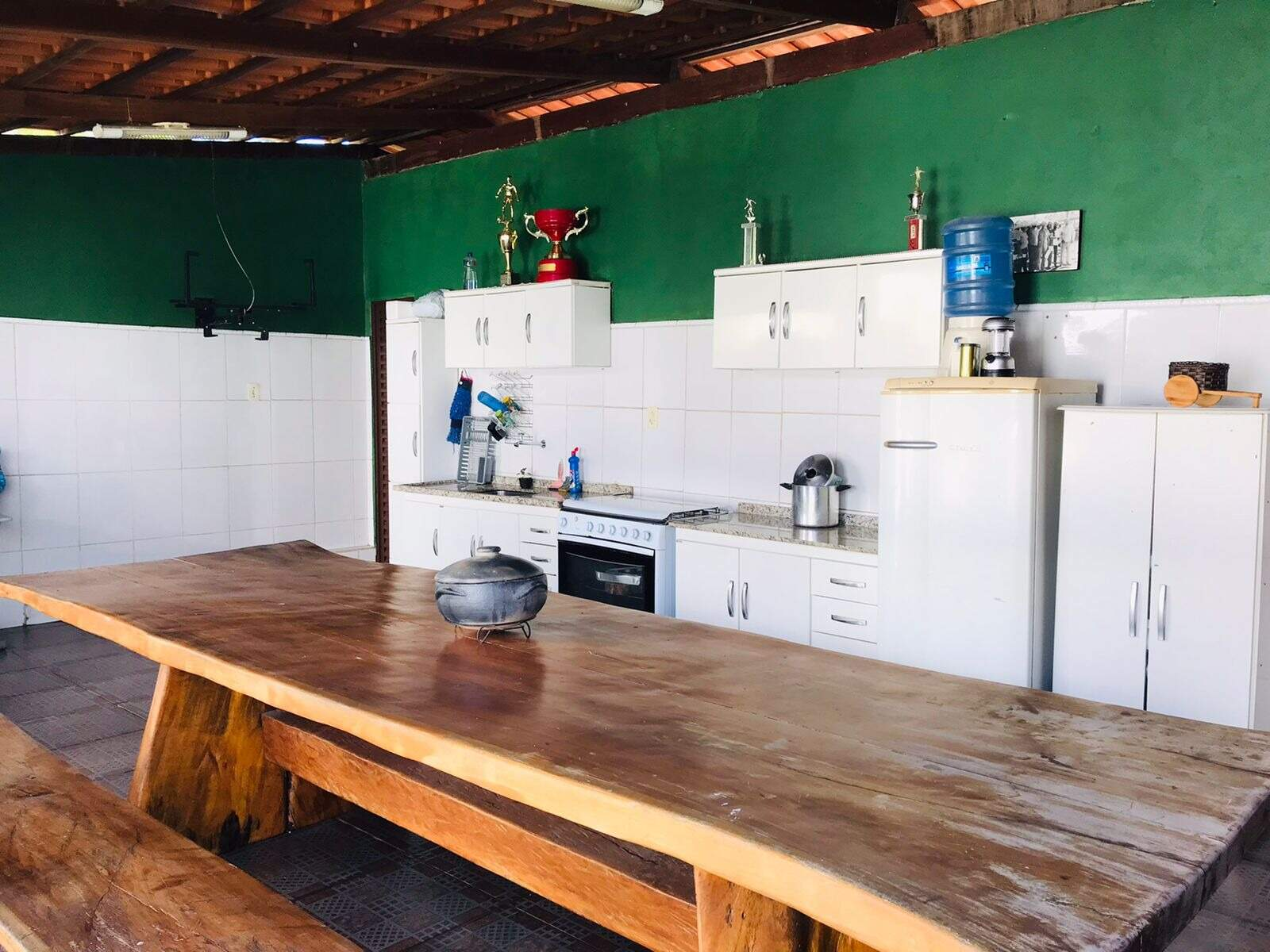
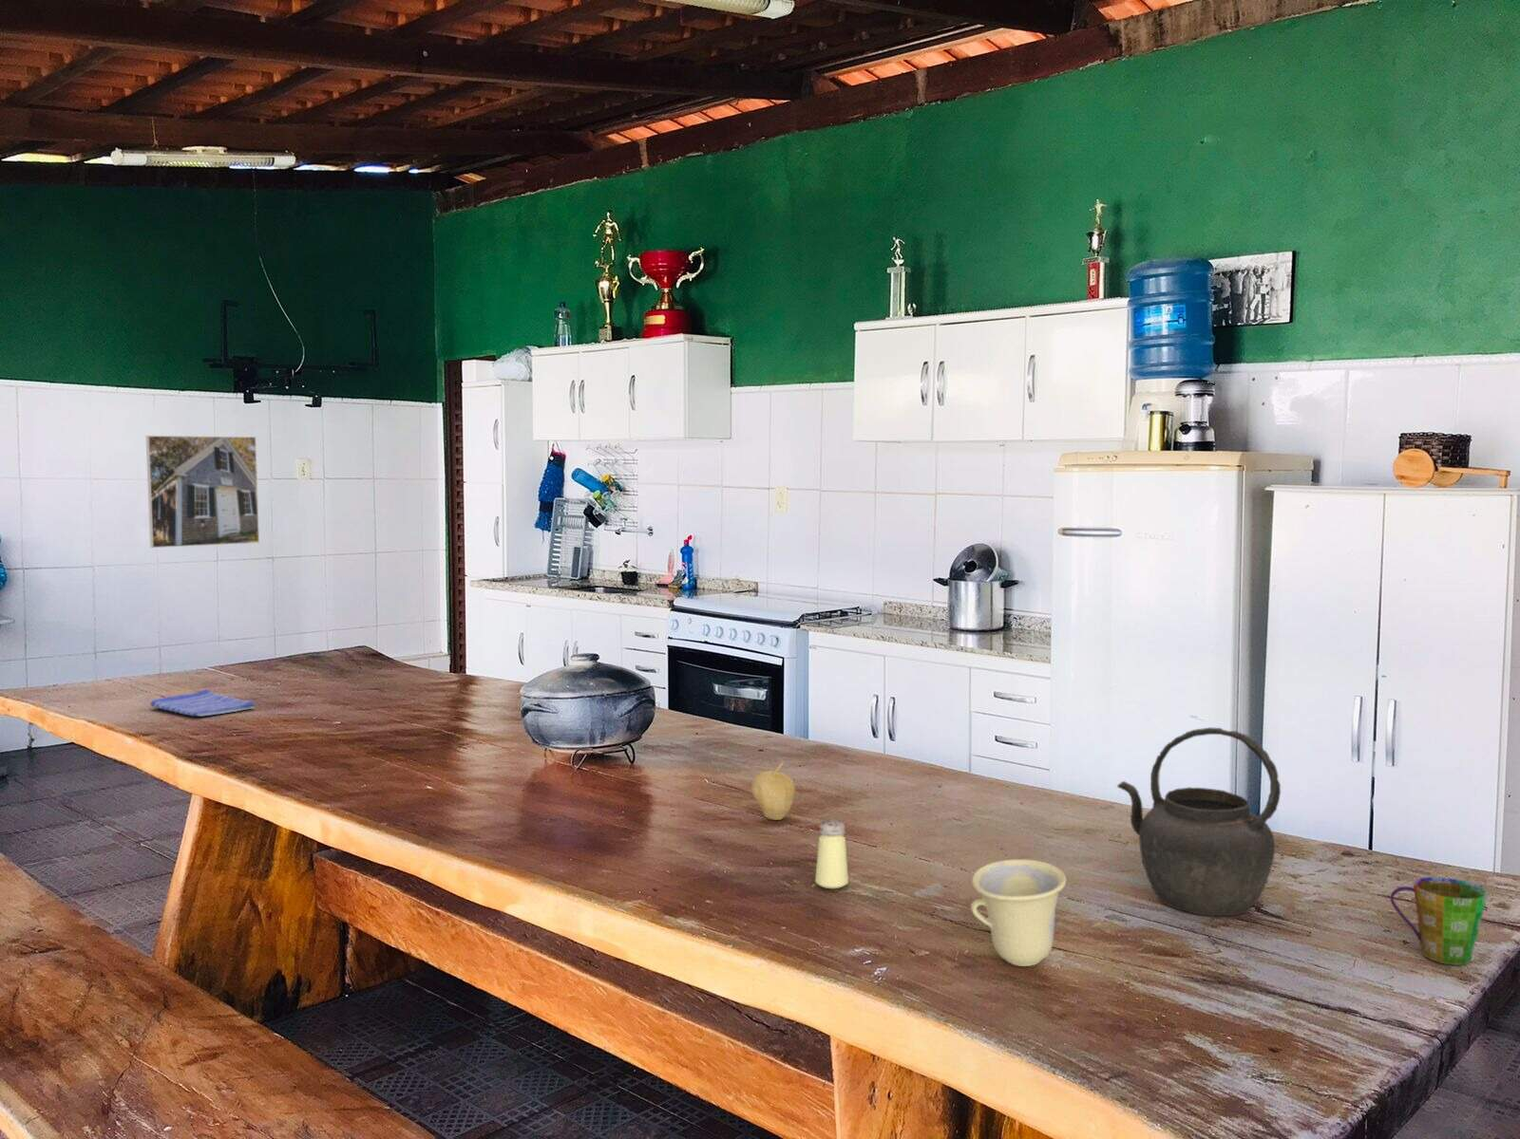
+ cup (1017, 916)
+ fruit (772, 790)
+ cup (1436, 921)
+ dish towel (202, 702)
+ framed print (205, 491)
+ kettle (1193, 812)
+ saltshaker (832, 852)
